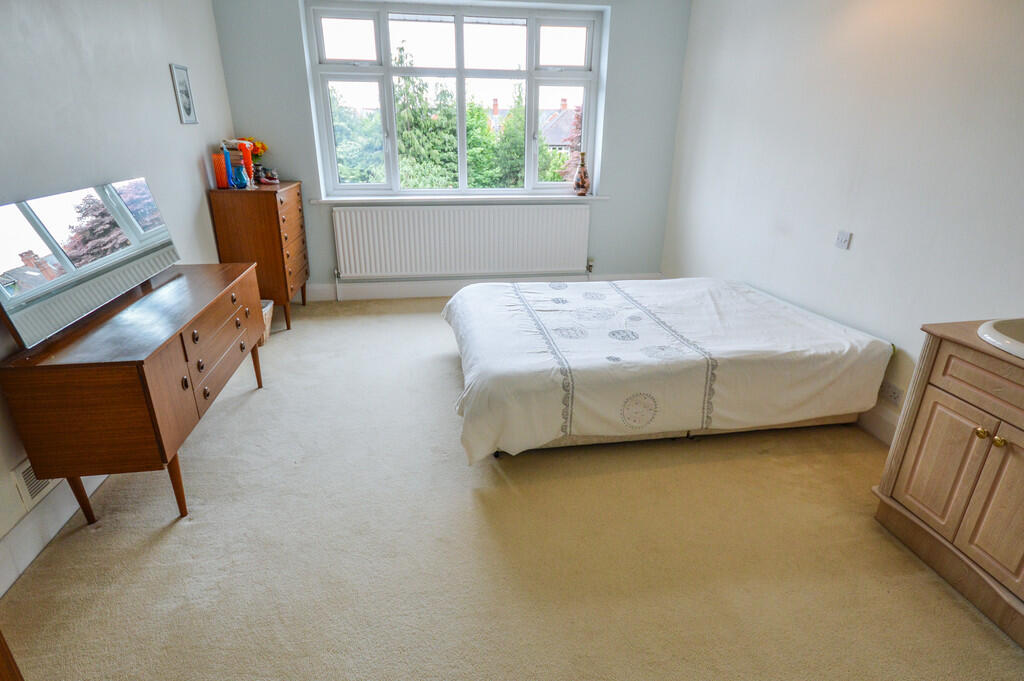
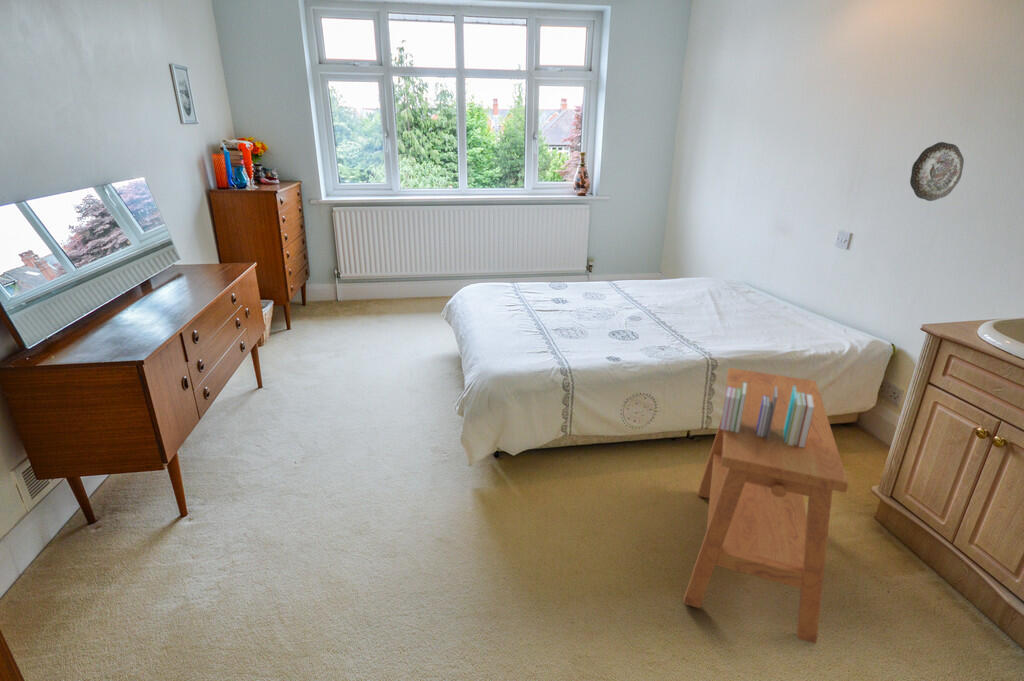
+ decorative plate (937, 171)
+ book (765, 409)
+ side table (760, 487)
